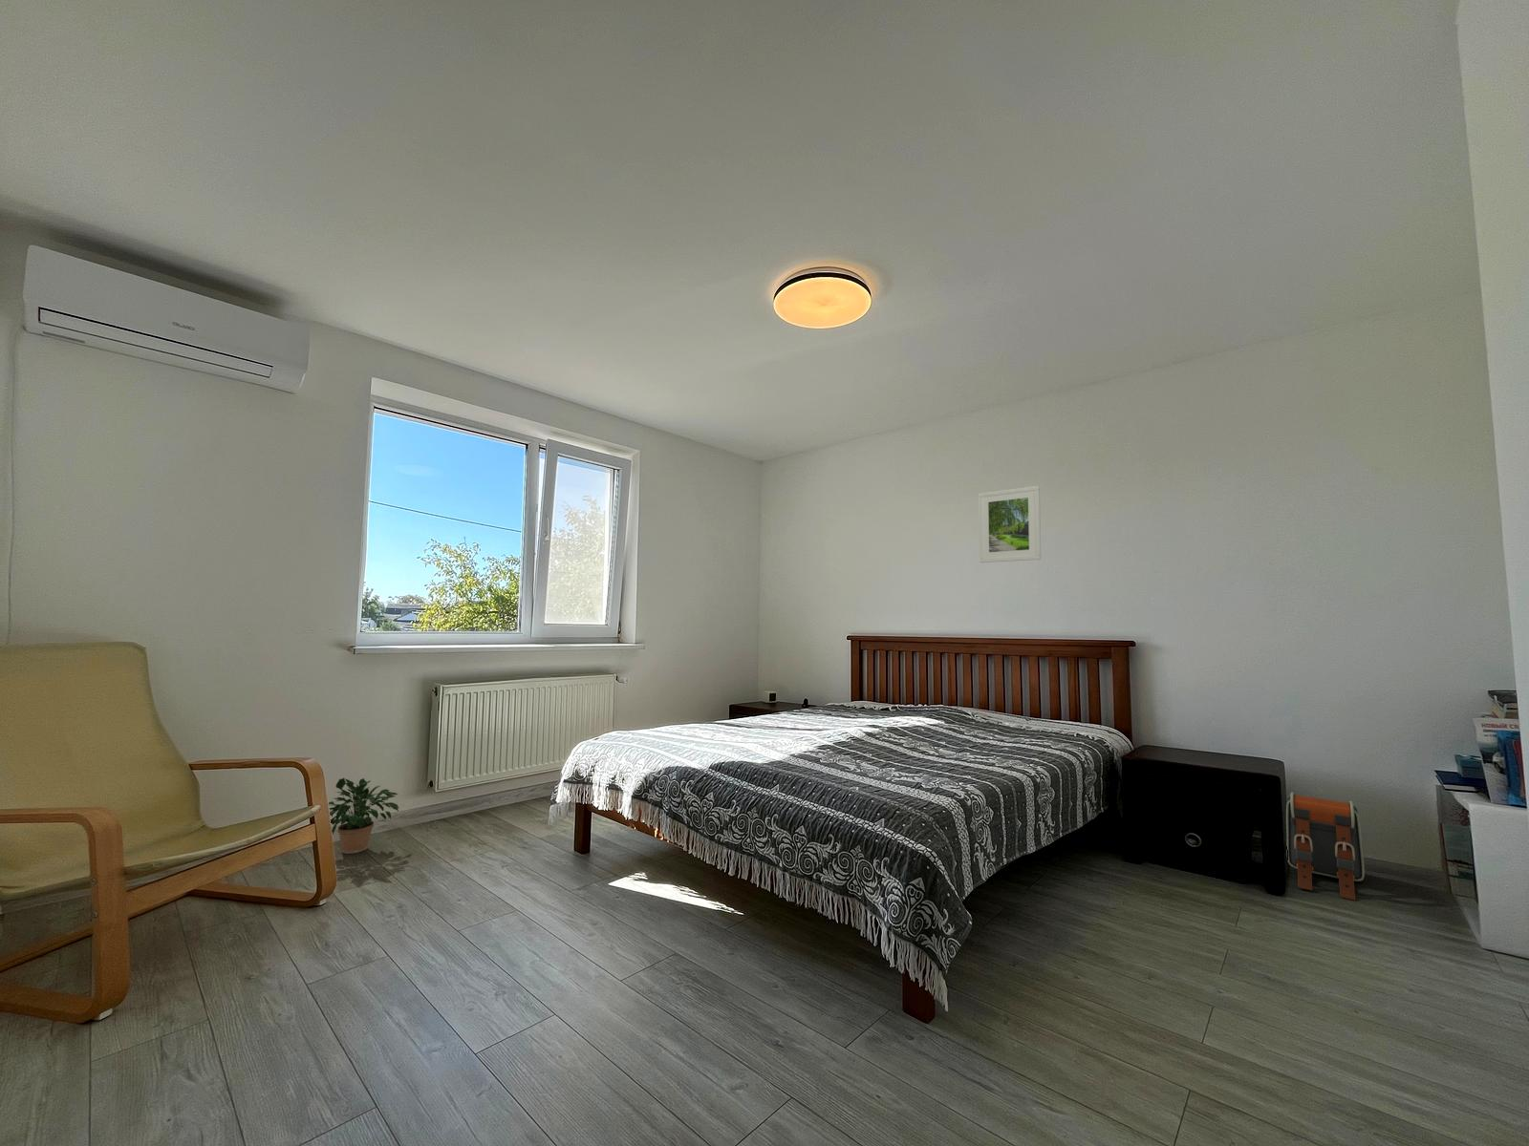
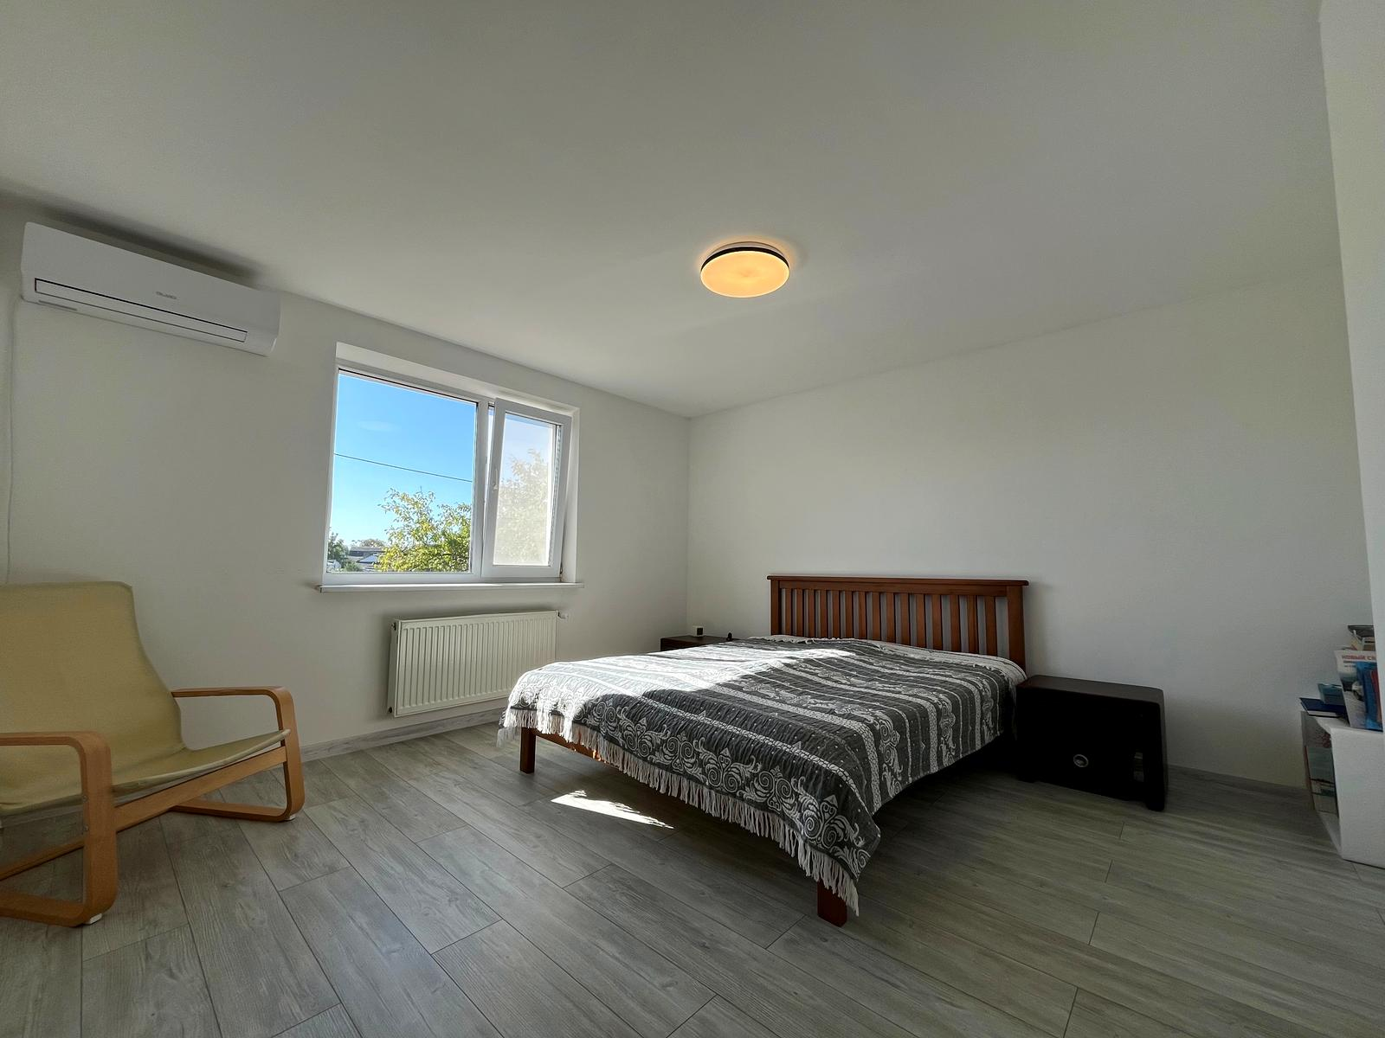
- potted plant (364, 810)
- backpack (1323, 838)
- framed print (1008, 525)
